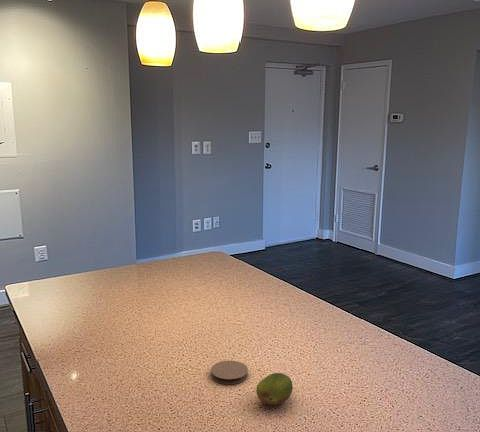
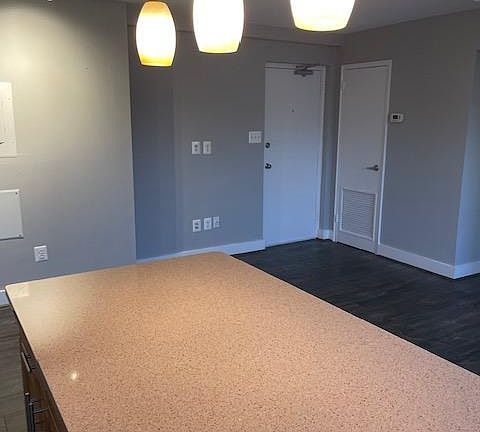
- coaster (229, 371)
- fruit (275, 388)
